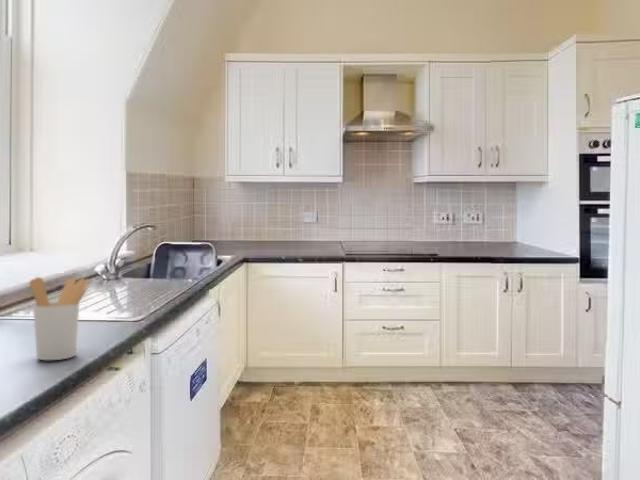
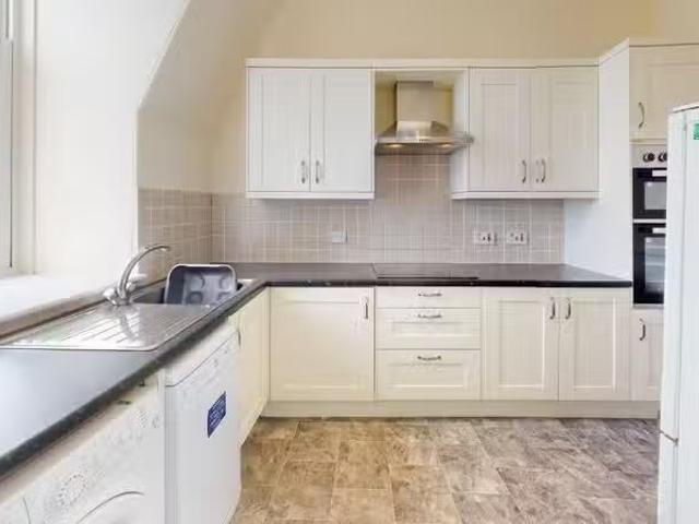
- utensil holder (63, 315)
